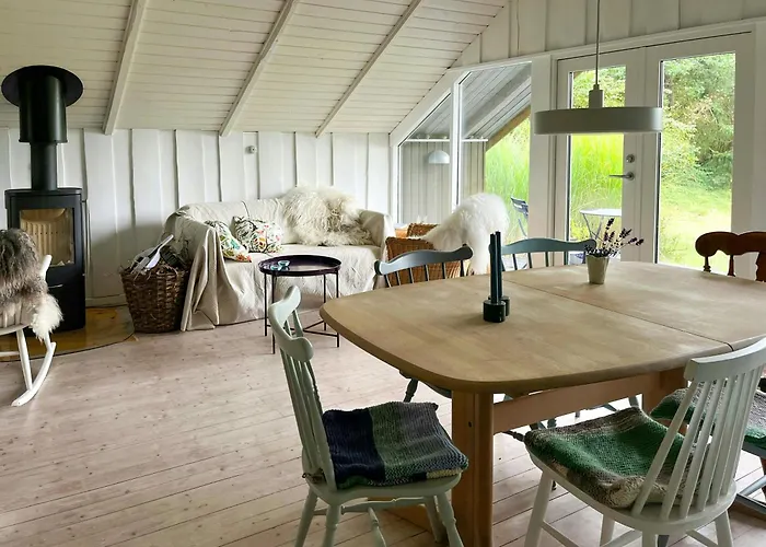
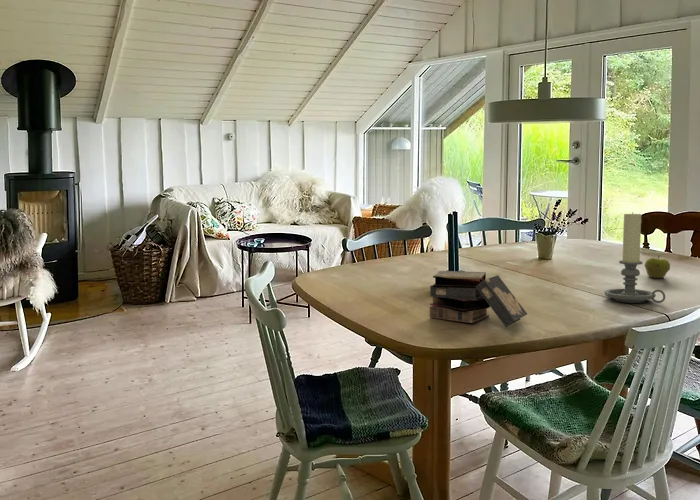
+ candle holder (636, 256)
+ book (476, 297)
+ apple (656, 266)
